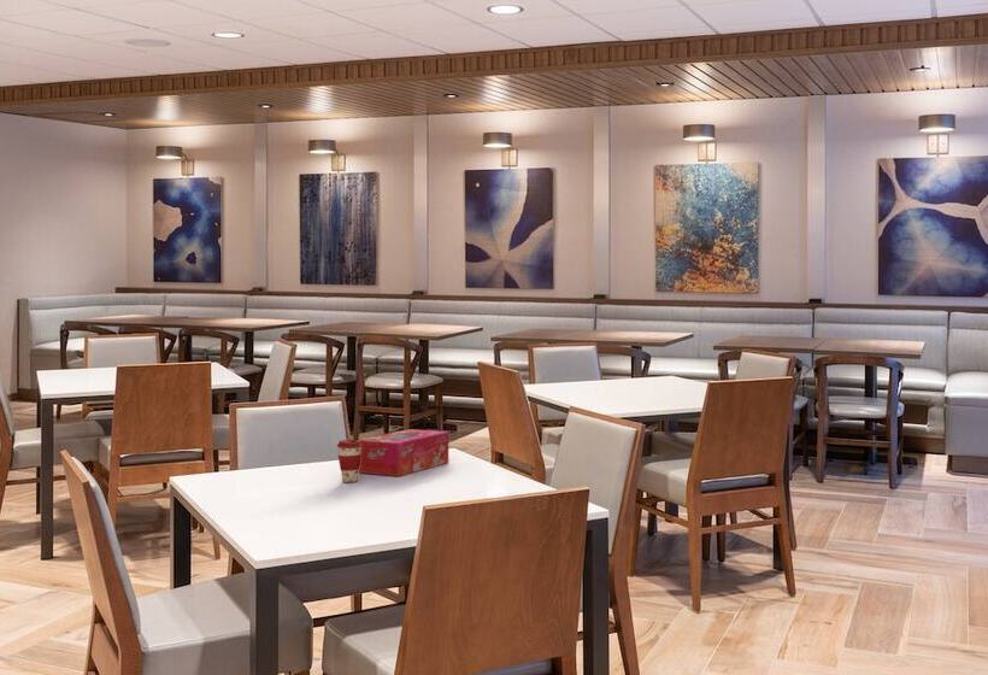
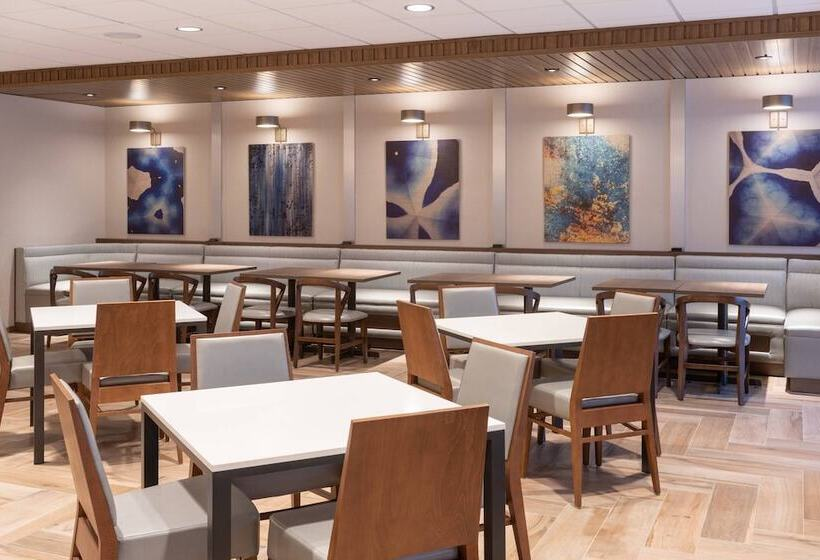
- coffee cup (349, 460)
- tissue box (404, 451)
